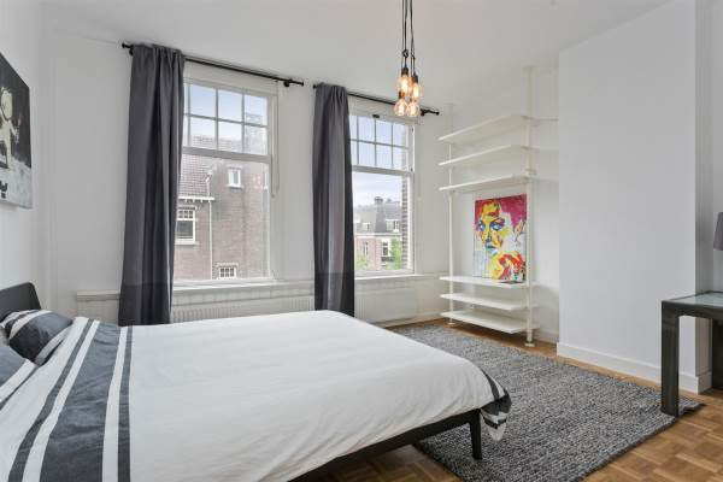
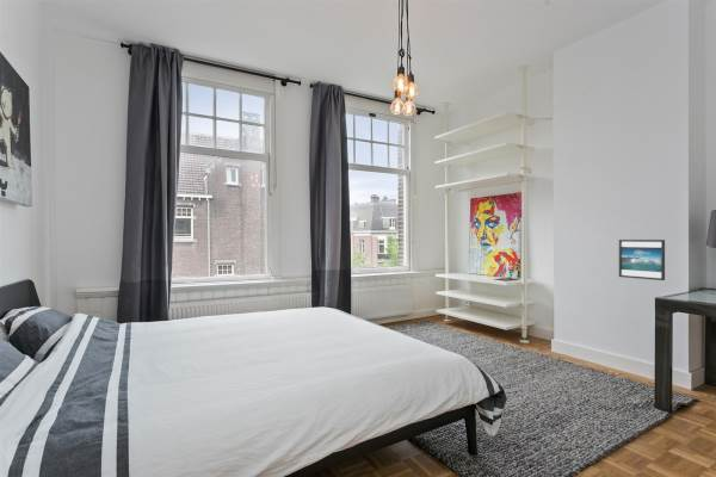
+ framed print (641, 259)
